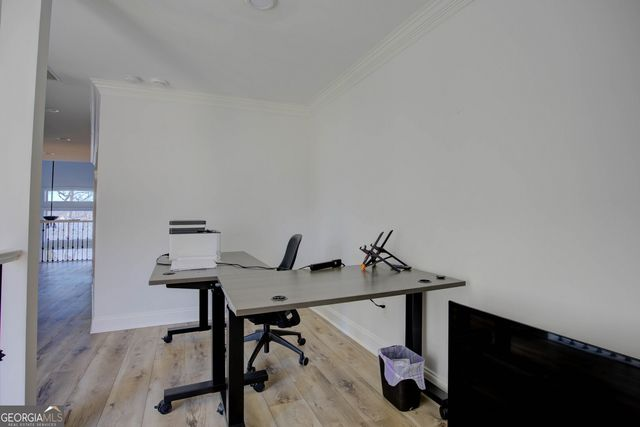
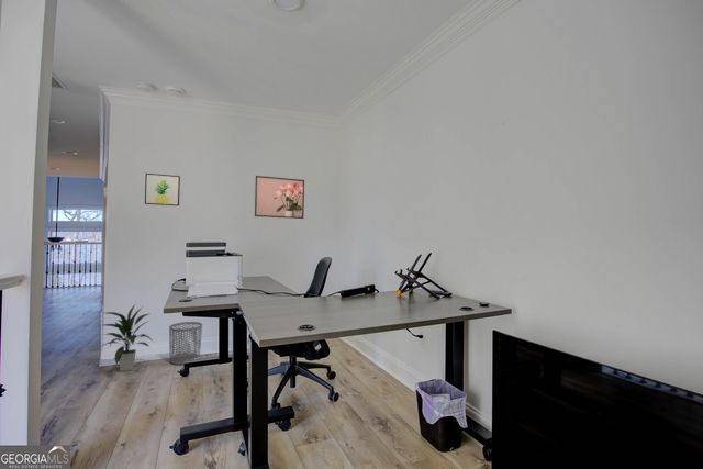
+ waste bin (185, 343)
+ indoor plant (125, 337)
+ wall art (163, 189)
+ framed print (280, 198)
